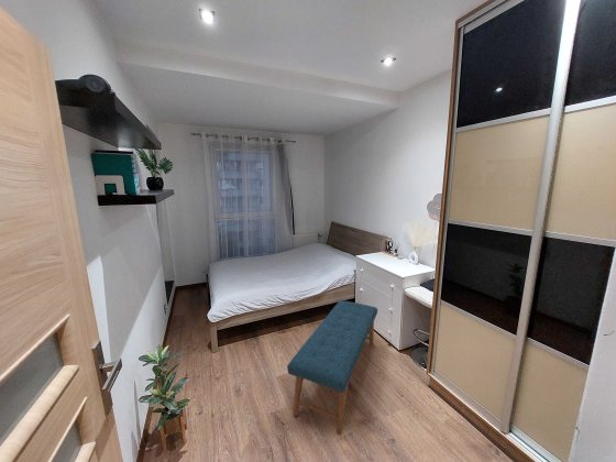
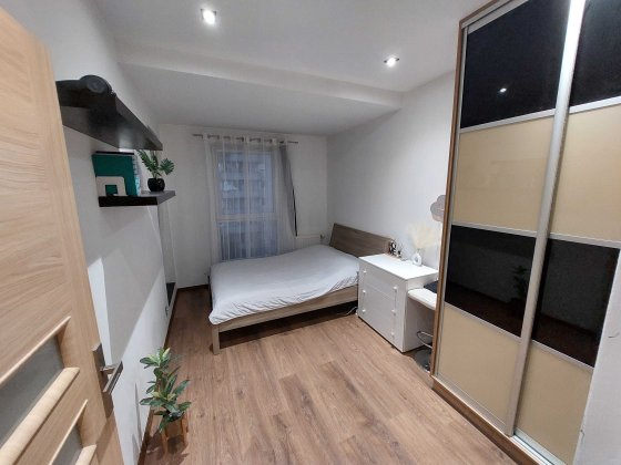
- bench (340, 350)
